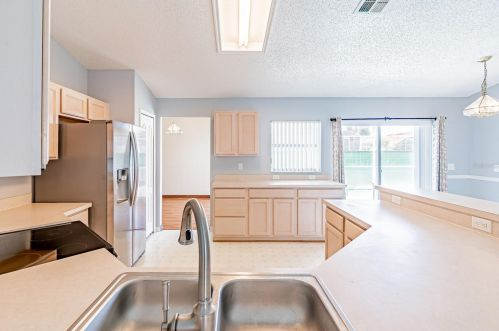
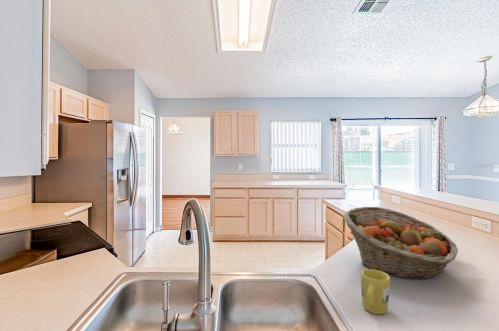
+ mug (373, 294)
+ fruit basket (396, 237)
